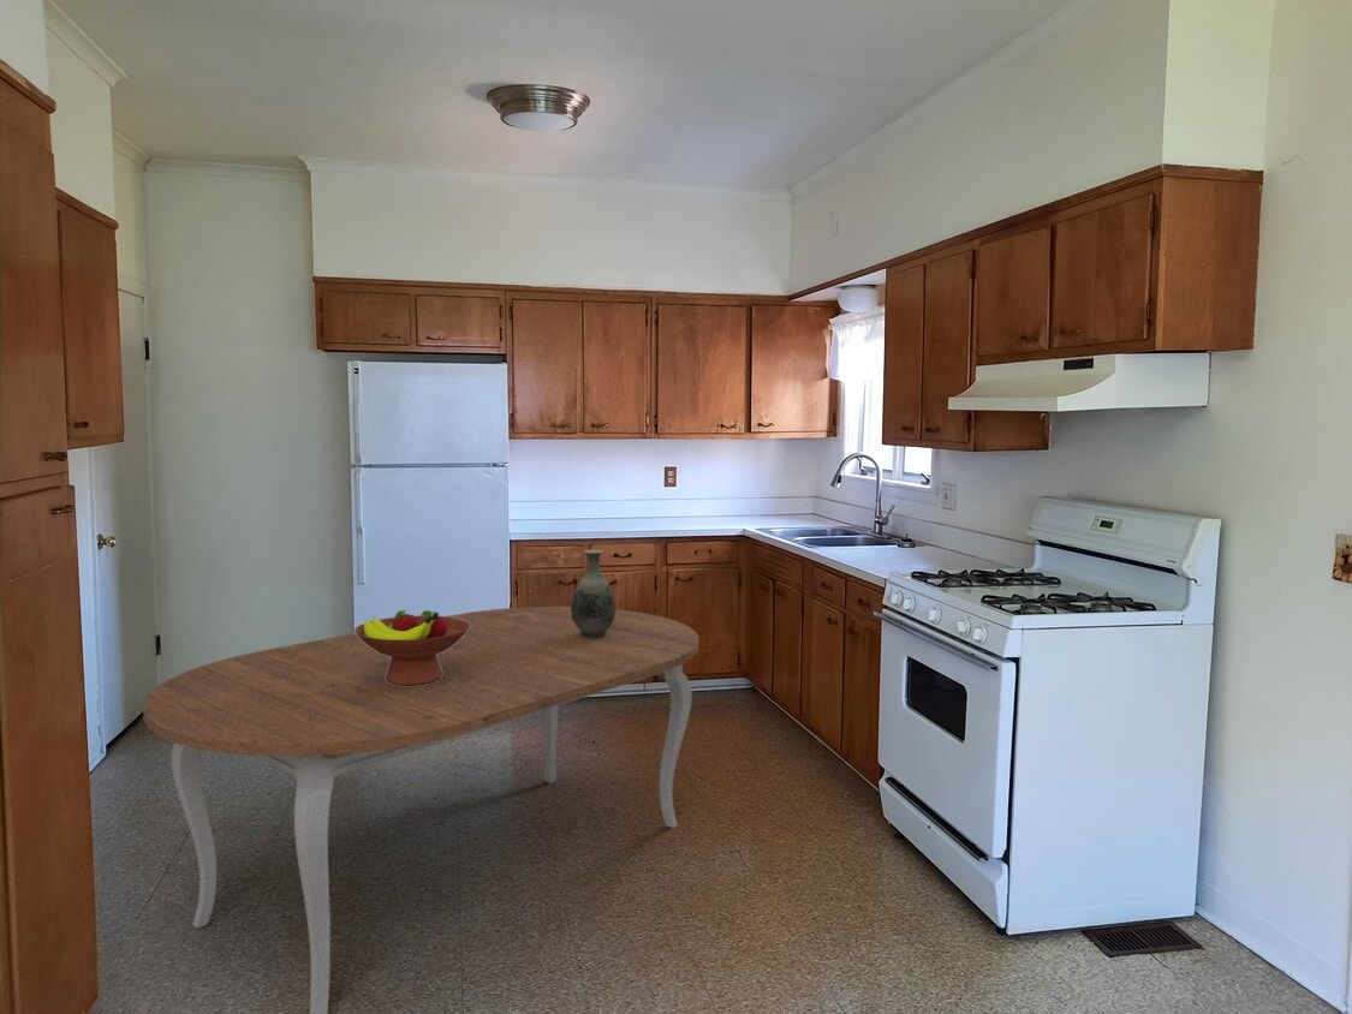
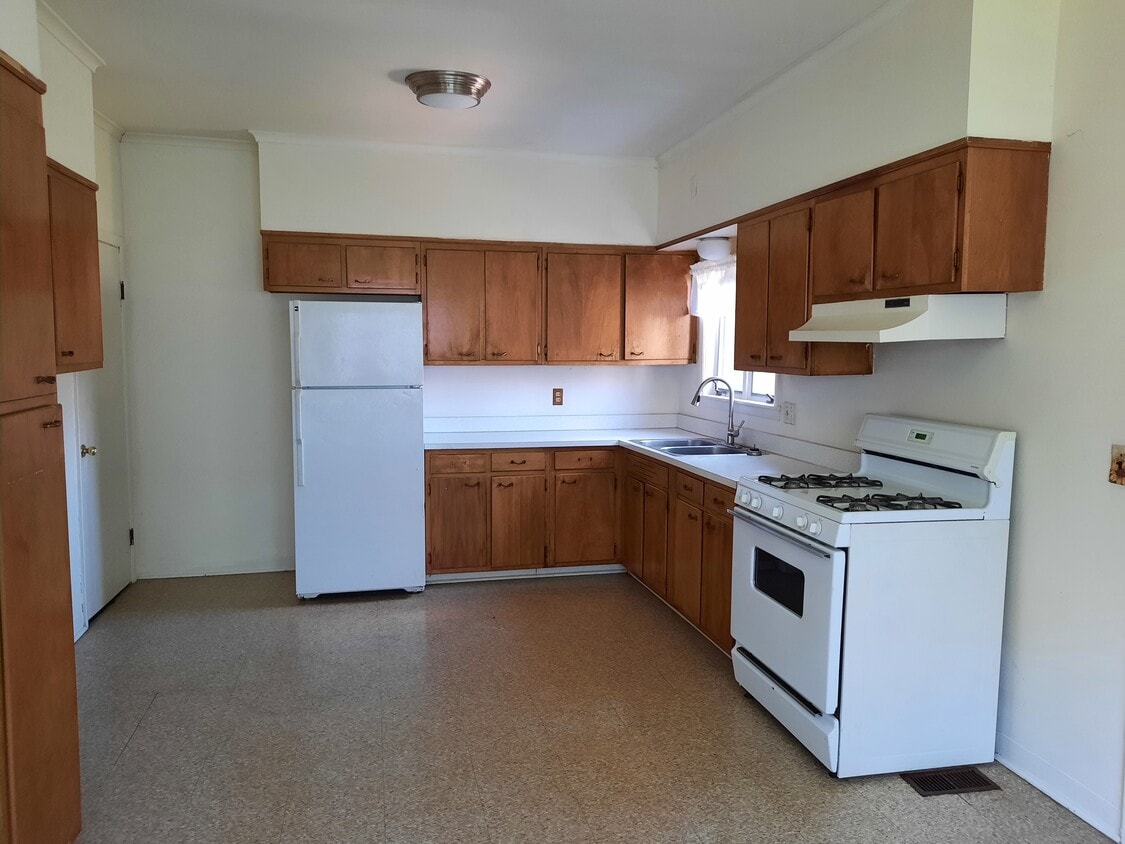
- vase (592, 592)
- dining table (454, 738)
- fruit bowl (413, 642)
